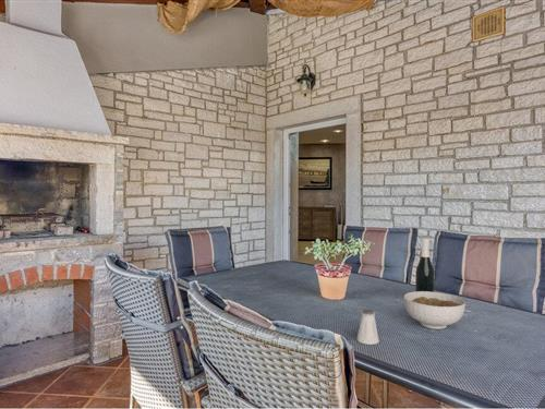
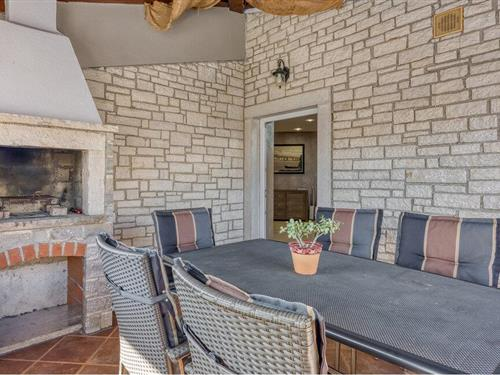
- saltshaker (367, 325)
- bowl (433, 311)
- wine bottle (424, 270)
